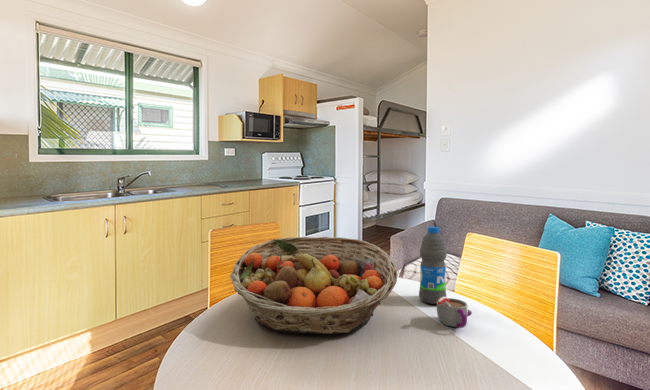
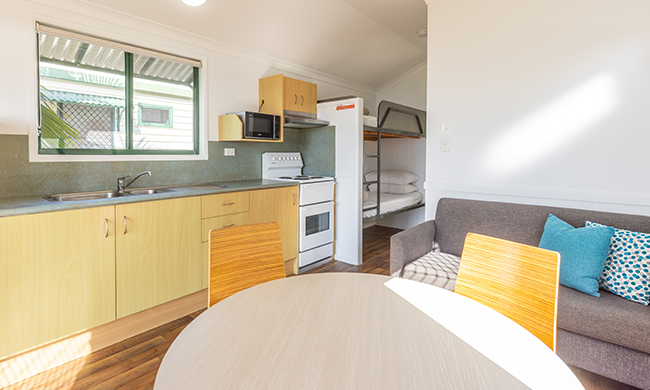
- mug (454, 310)
- water bottle (432, 264)
- fruit basket (313, 279)
